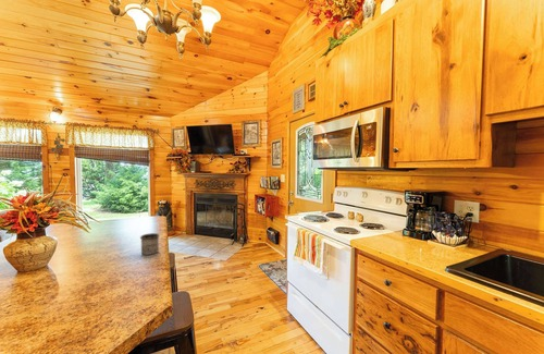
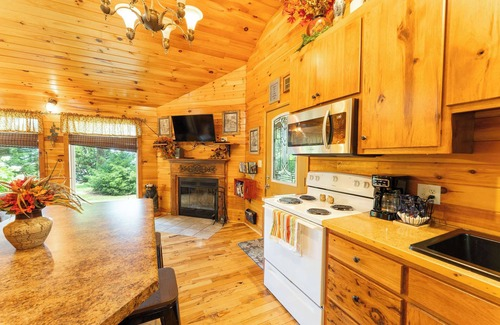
- mug (149, 243)
